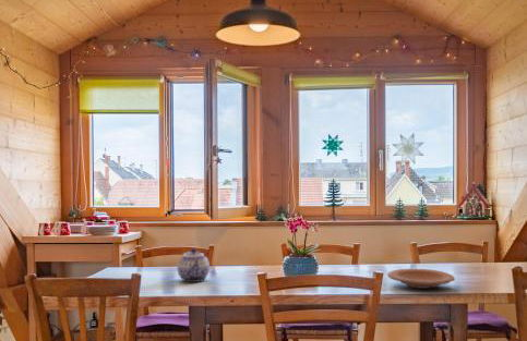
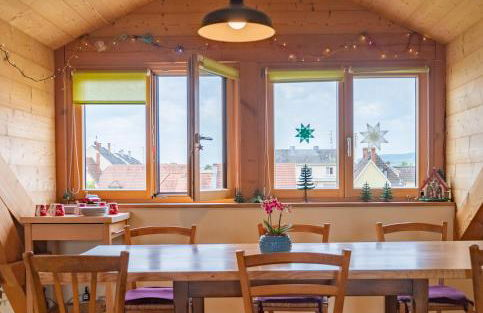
- plate (420, 280)
- teapot (193, 264)
